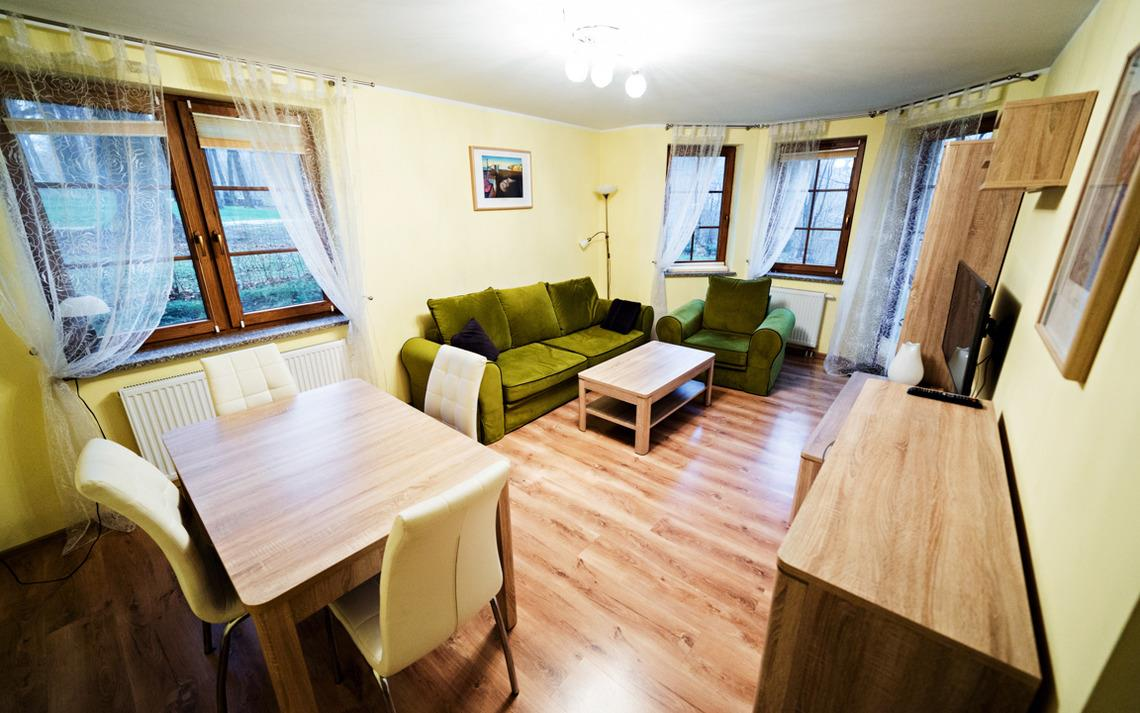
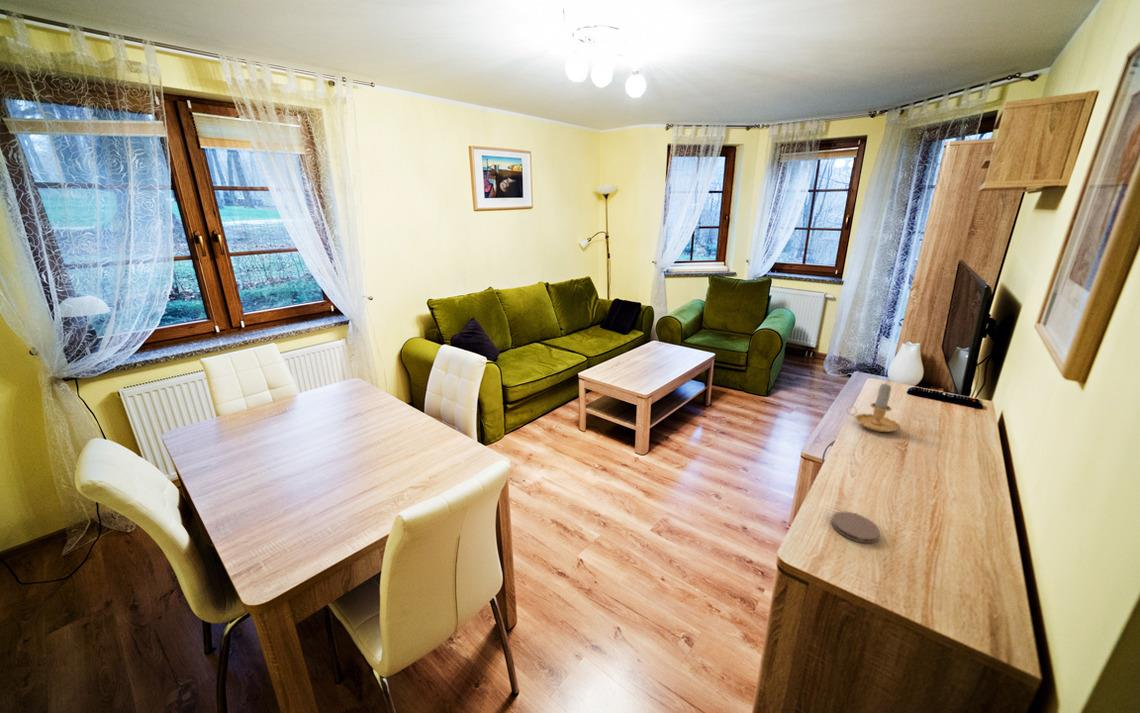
+ candle (875, 404)
+ coaster (855, 526)
